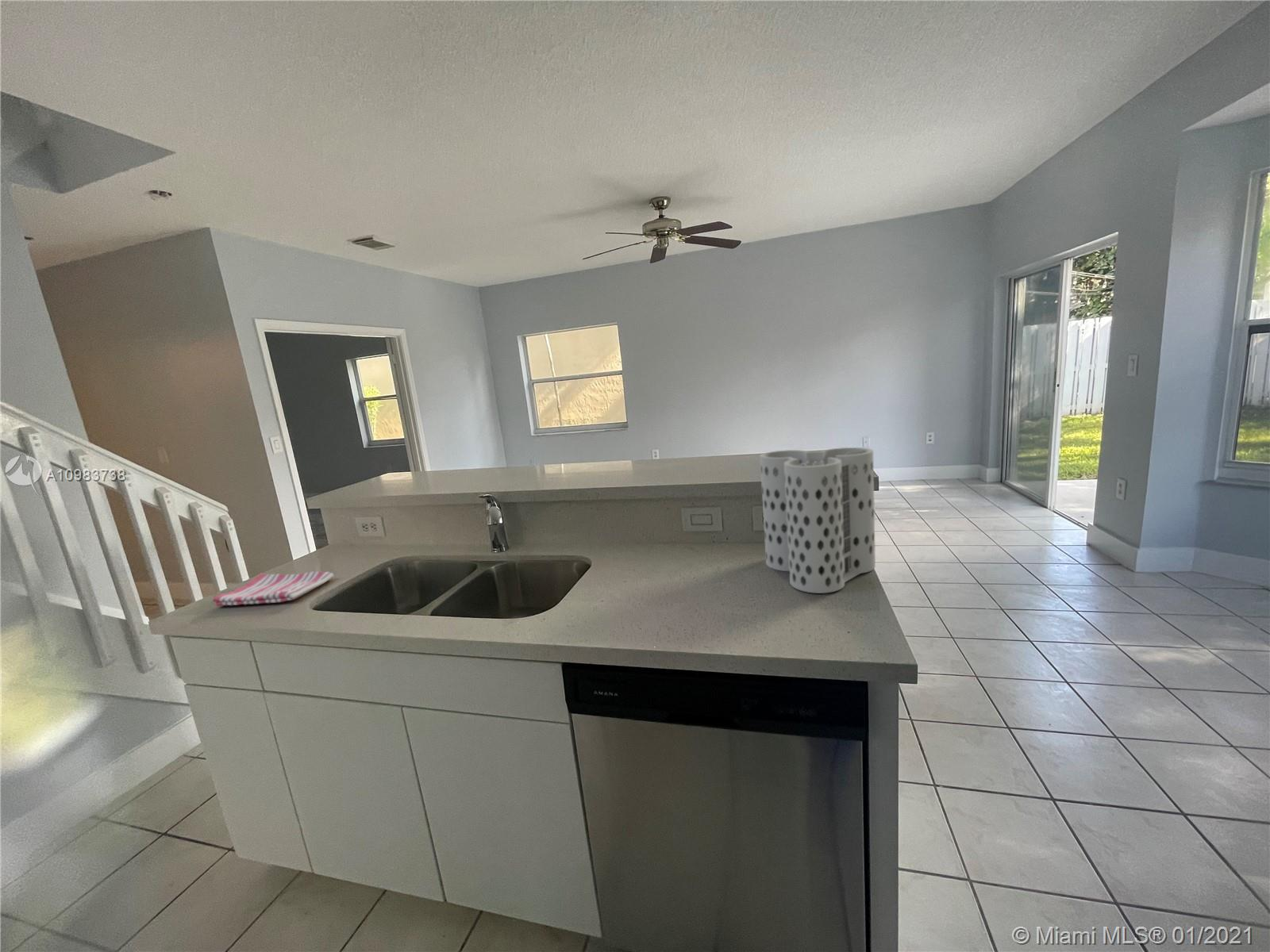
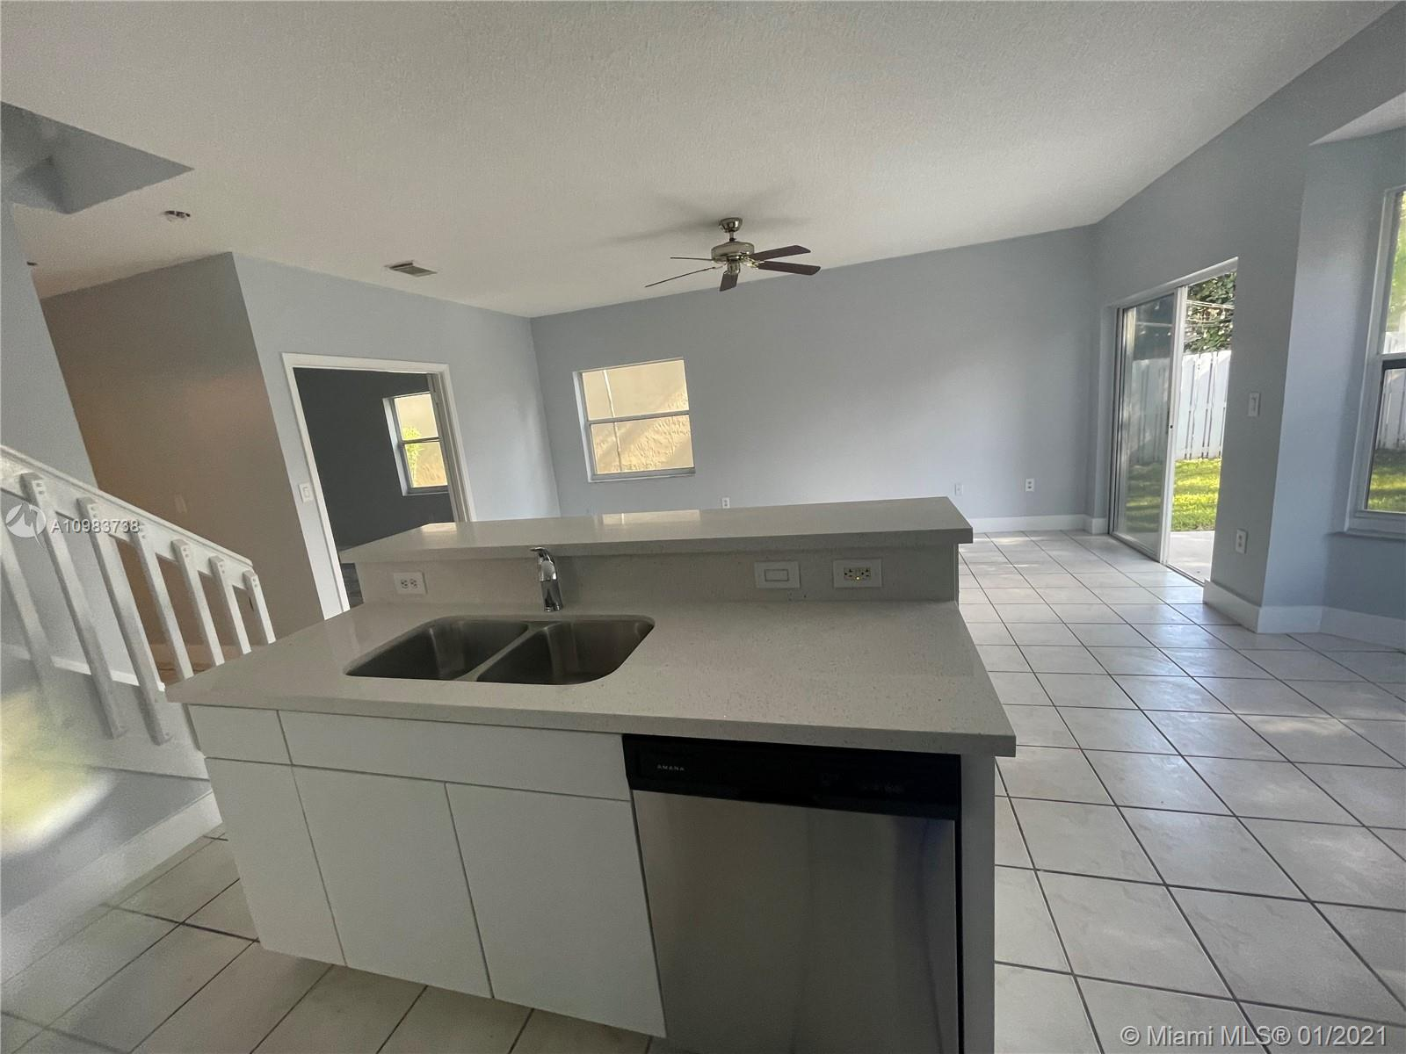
- dish towel (275, 586)
- utensil holder (823, 512)
